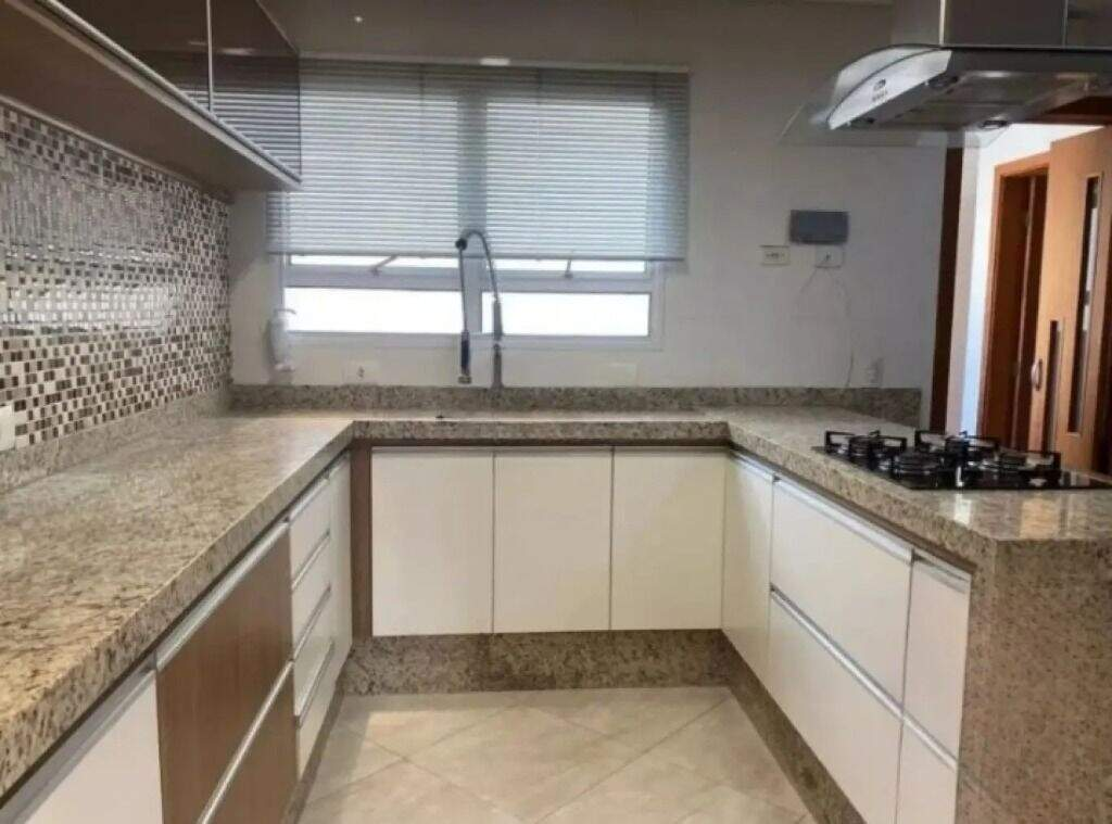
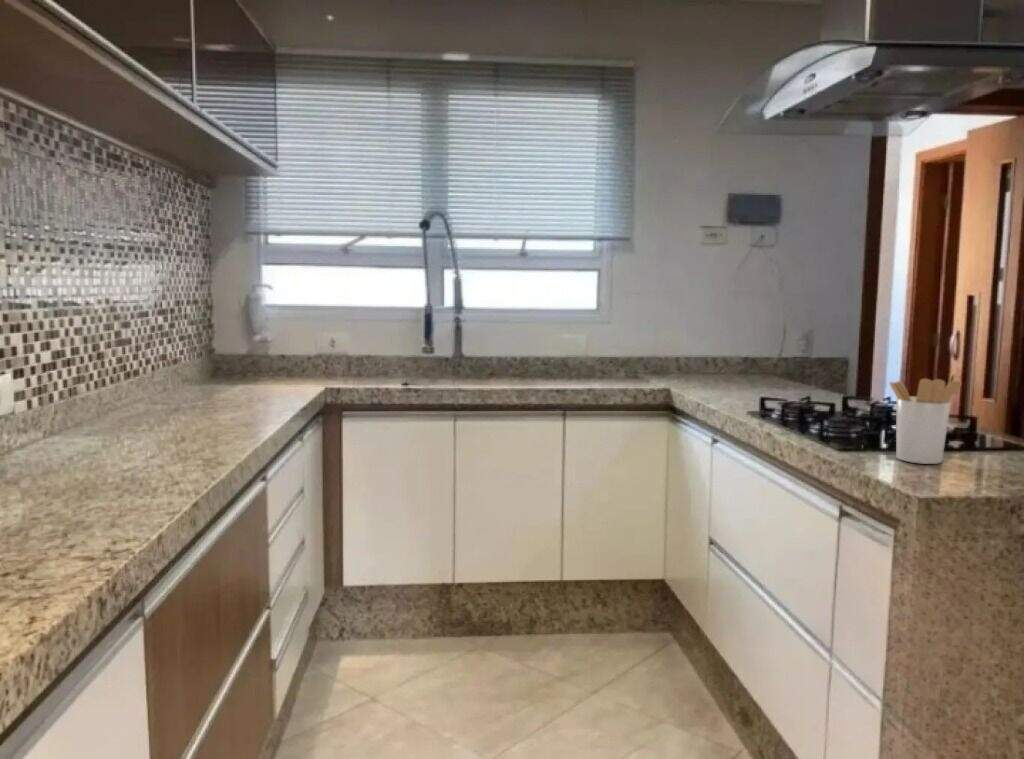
+ utensil holder (927, 417)
